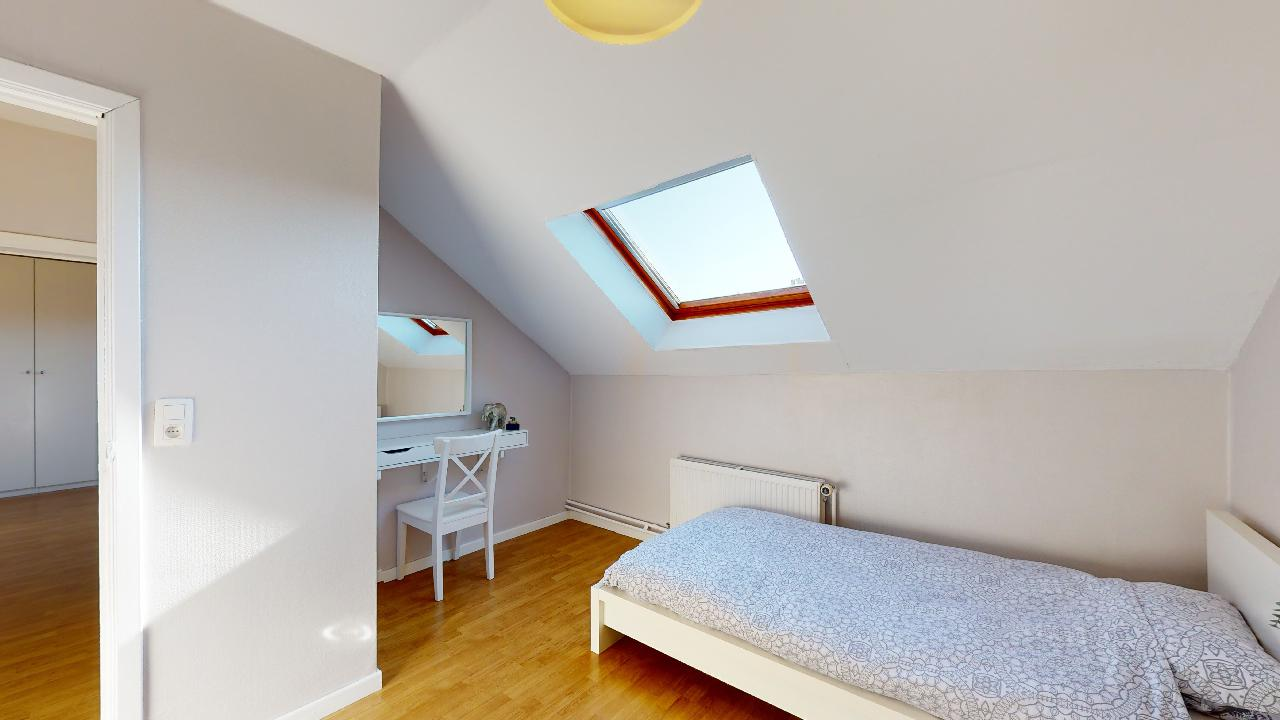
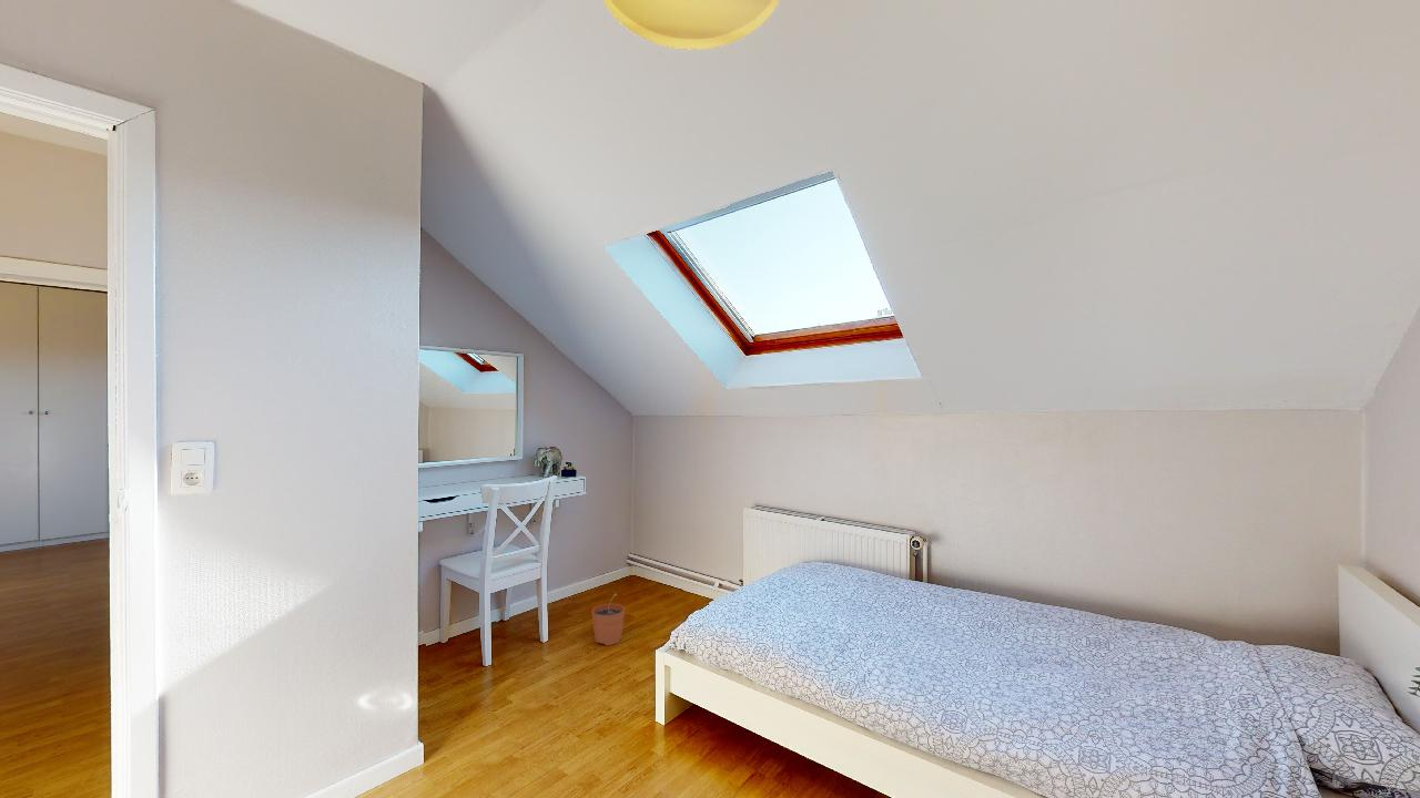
+ plant pot (608, 616)
